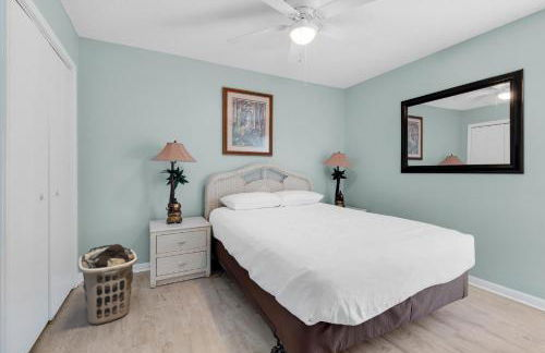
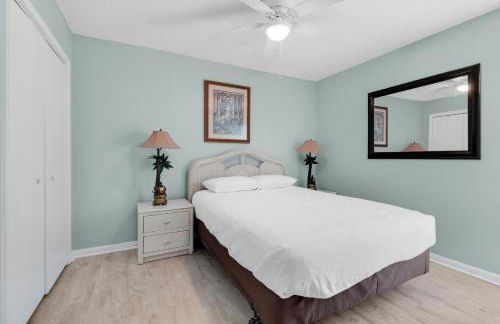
- clothes hamper (108, 278)
